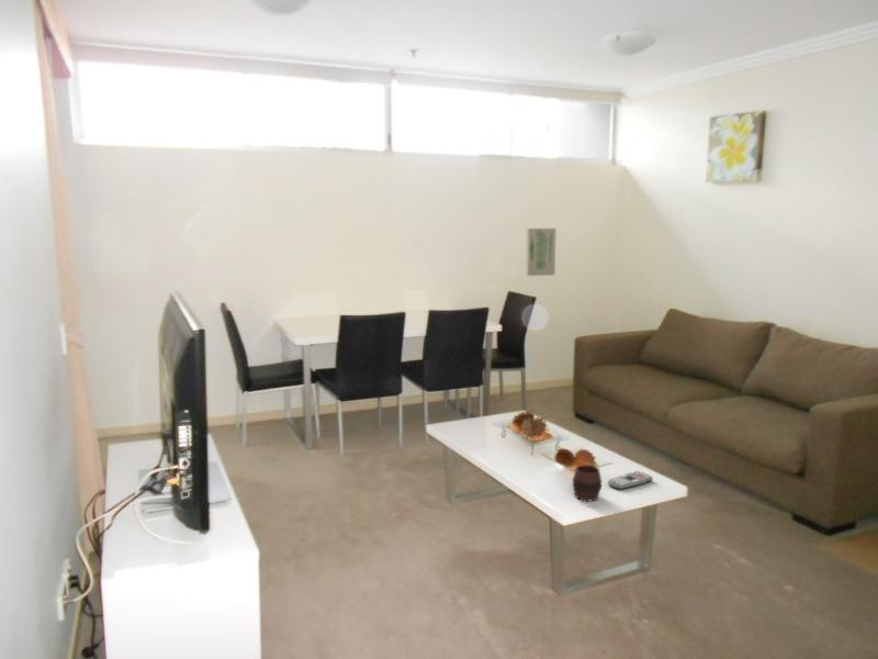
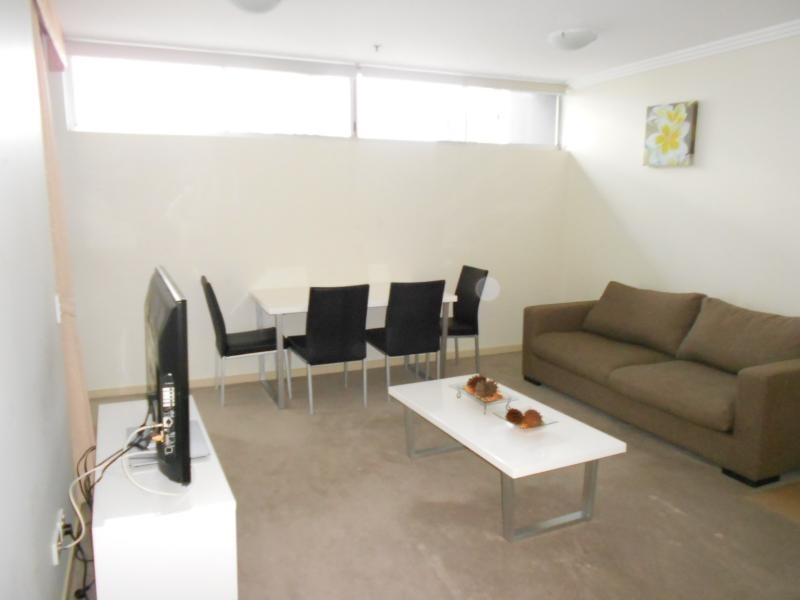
- remote control (629, 480)
- cup (586, 482)
- wall art (540, 252)
